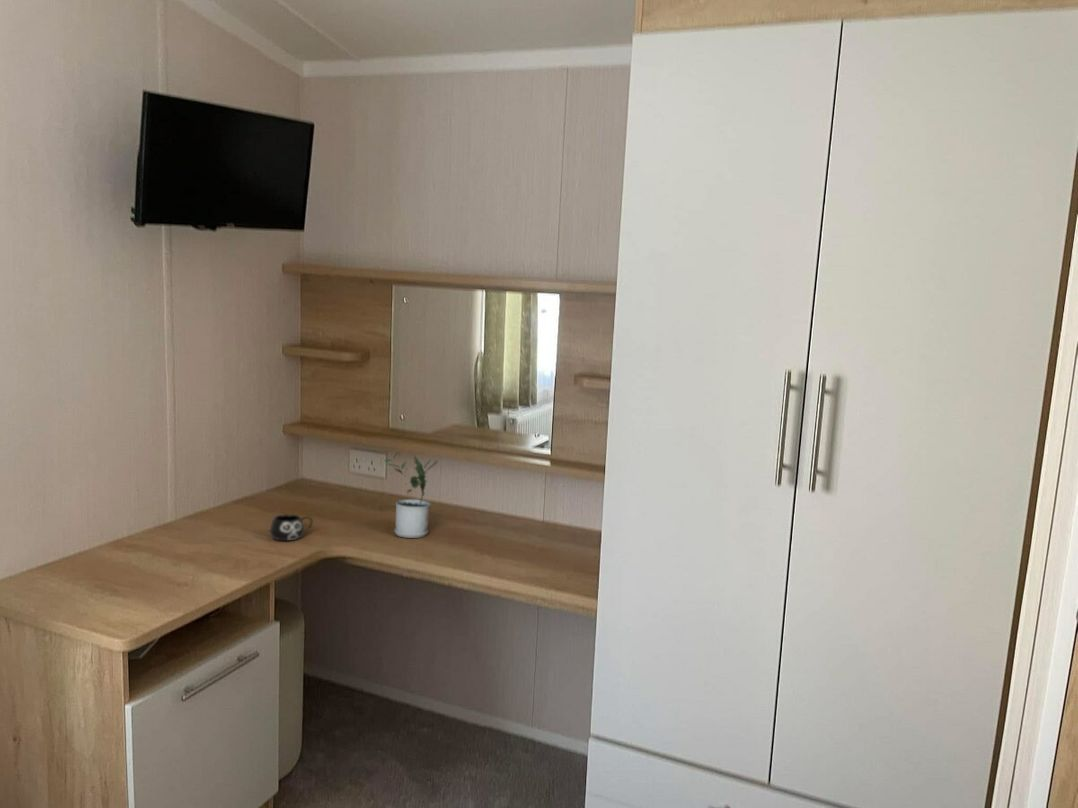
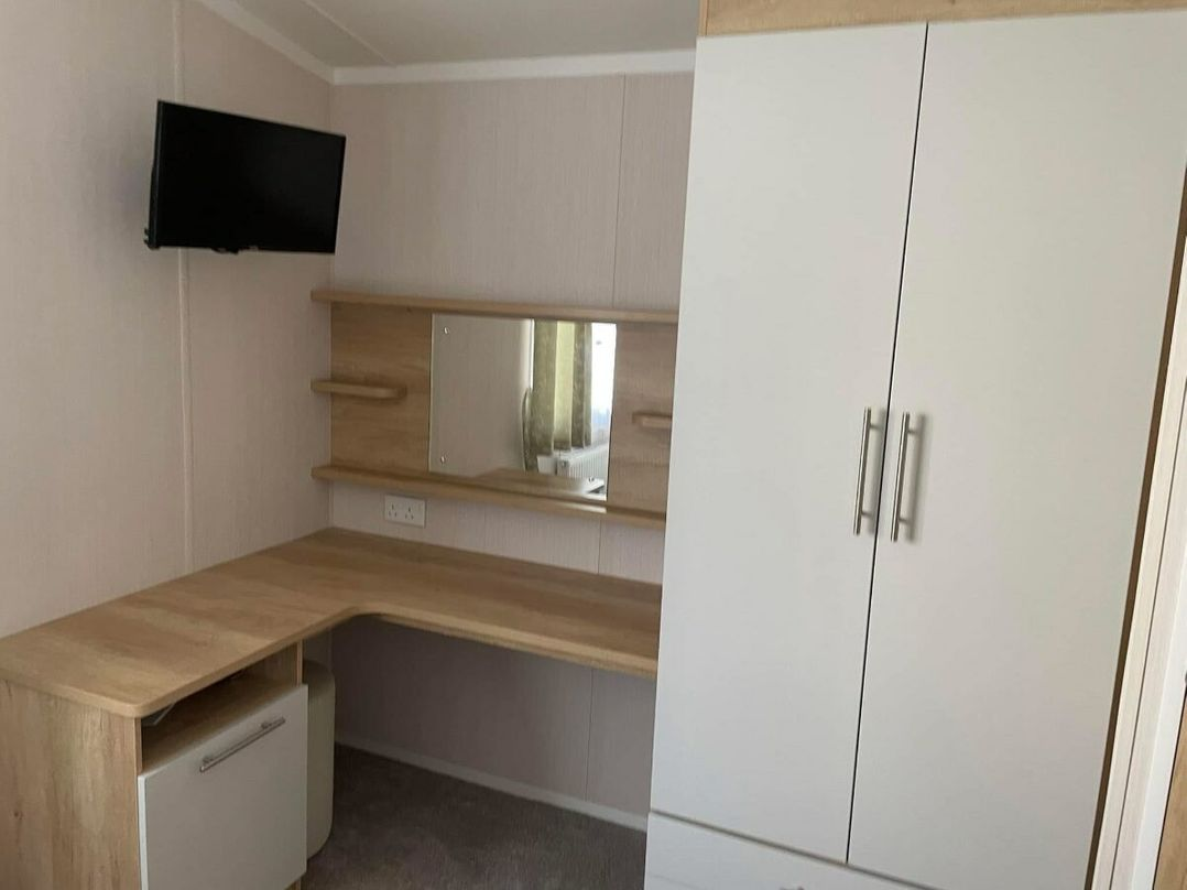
- potted plant (410, 491)
- mug (291, 527)
